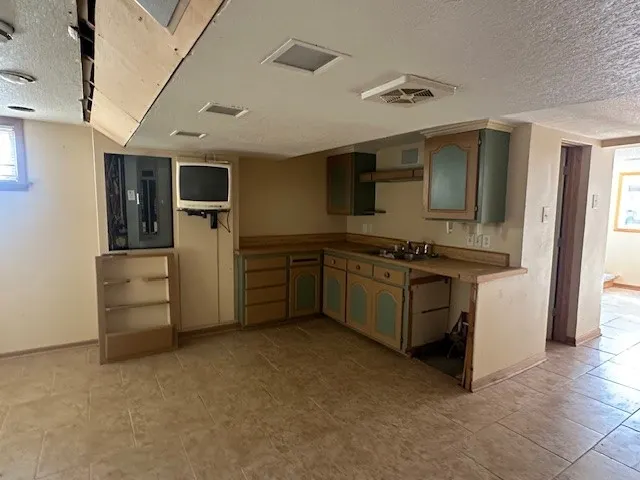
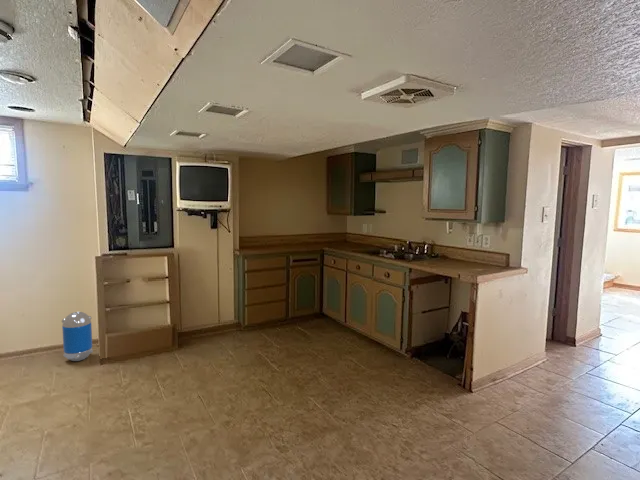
+ trash can (77, 336)
